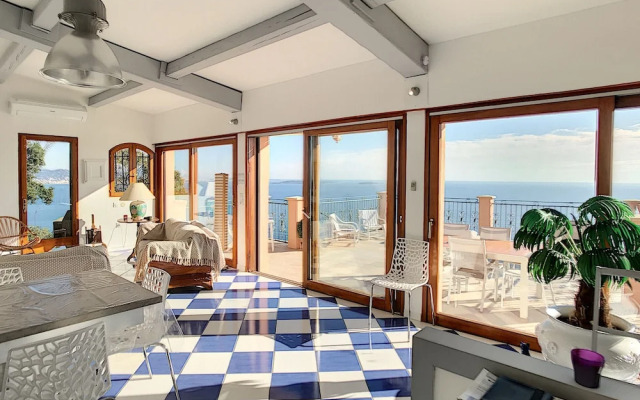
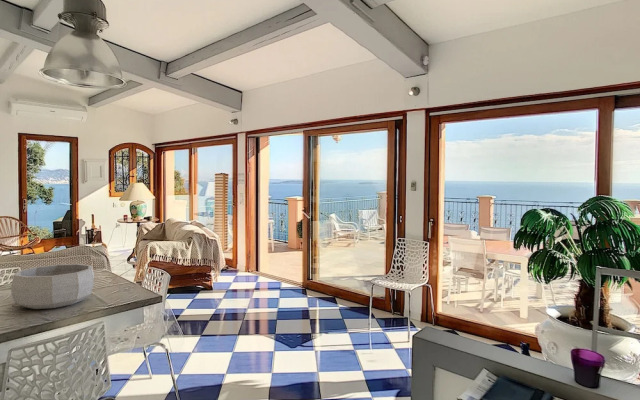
+ decorative bowl (55, 285)
